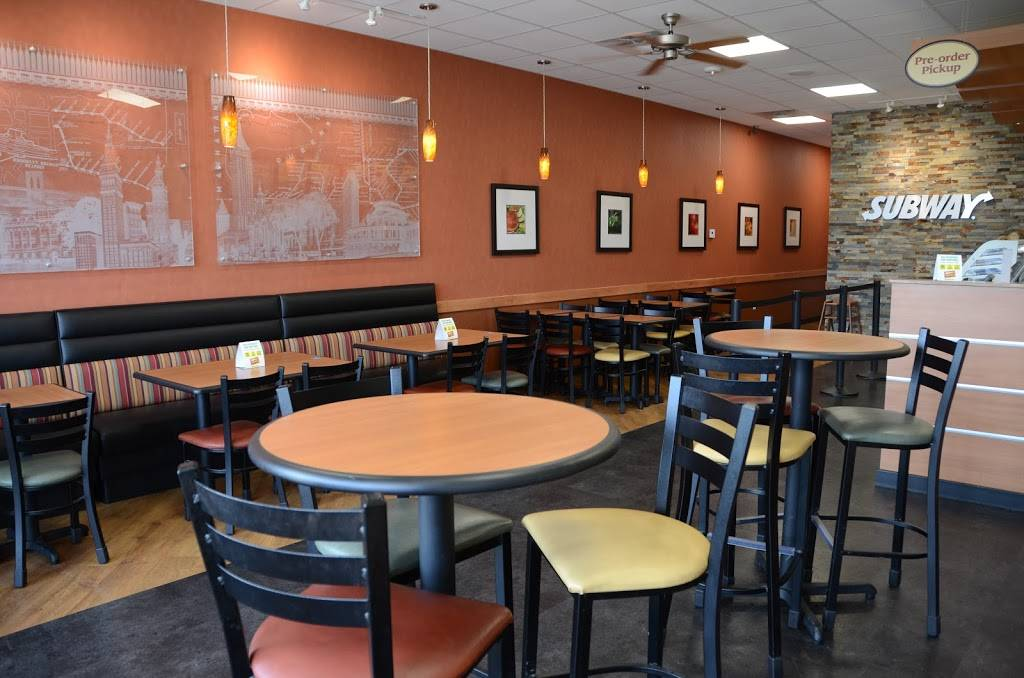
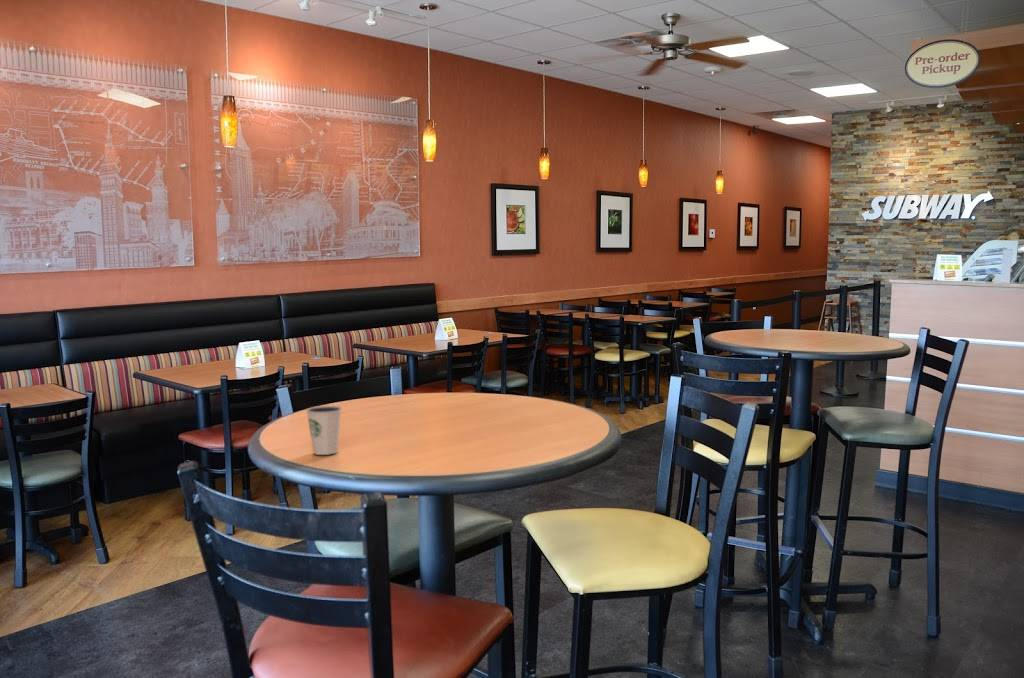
+ dixie cup (324, 430)
